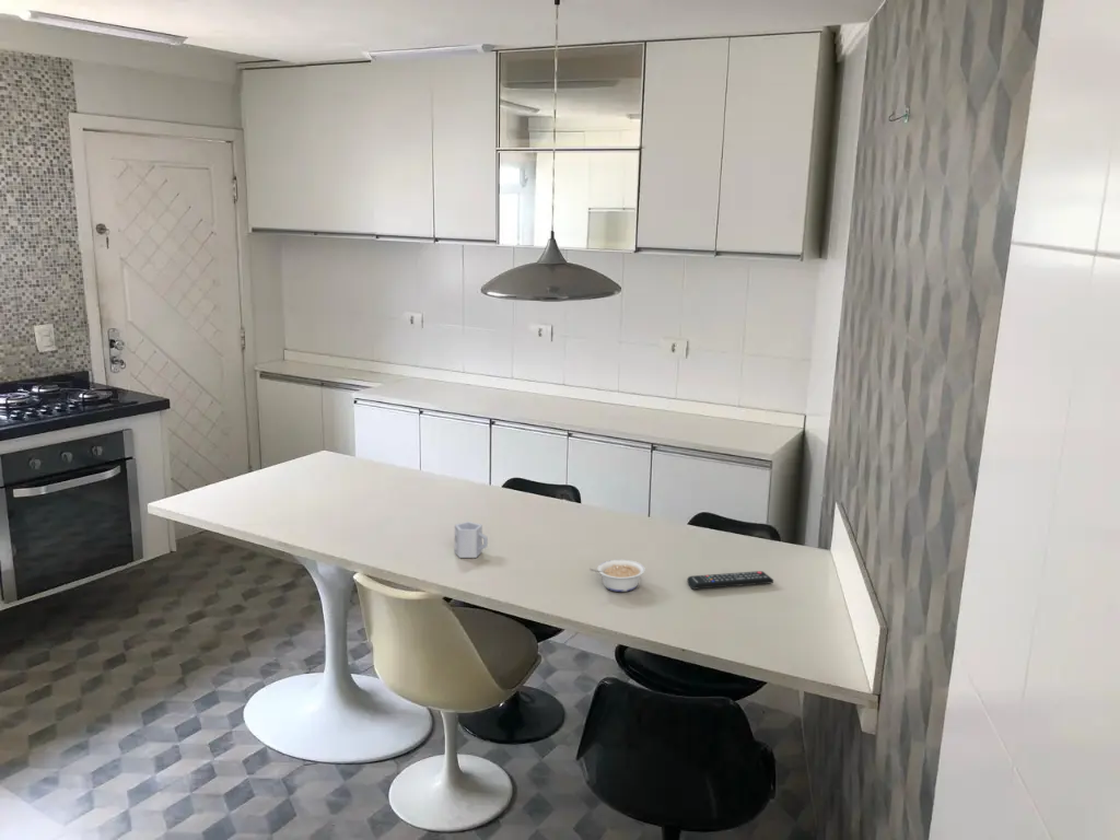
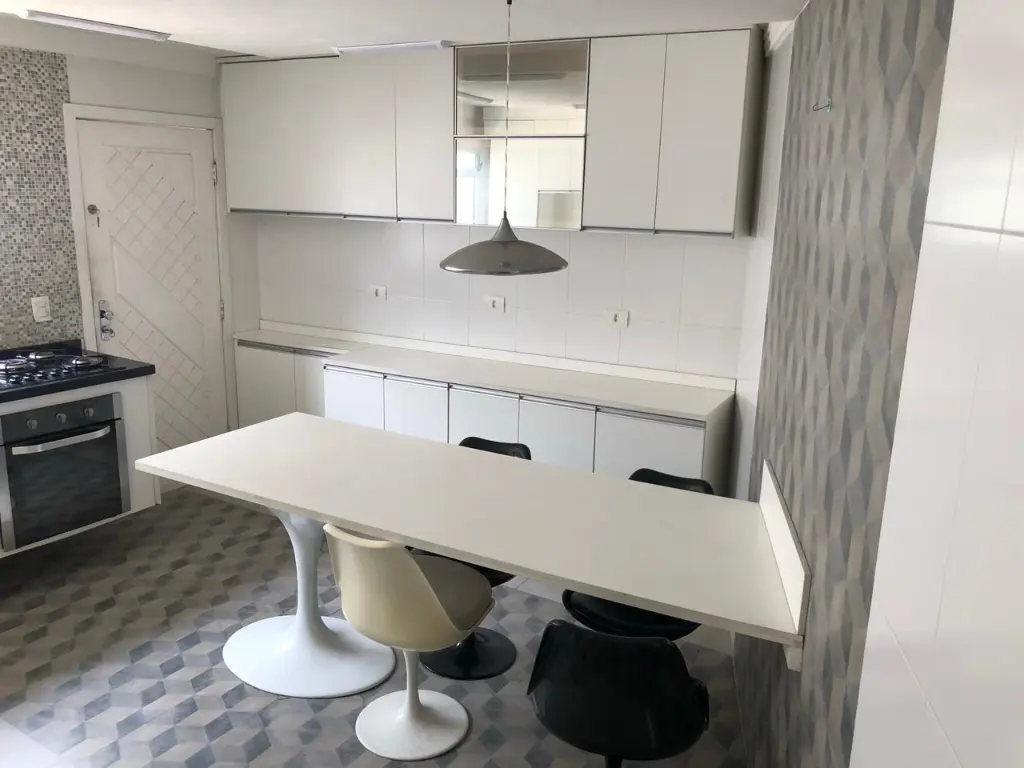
- legume (619, 575)
- remote control (730, 580)
- cup (470, 539)
